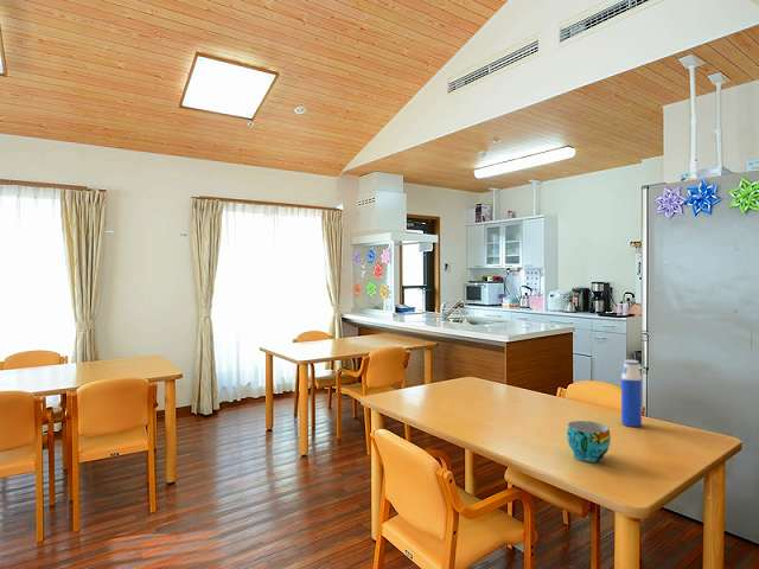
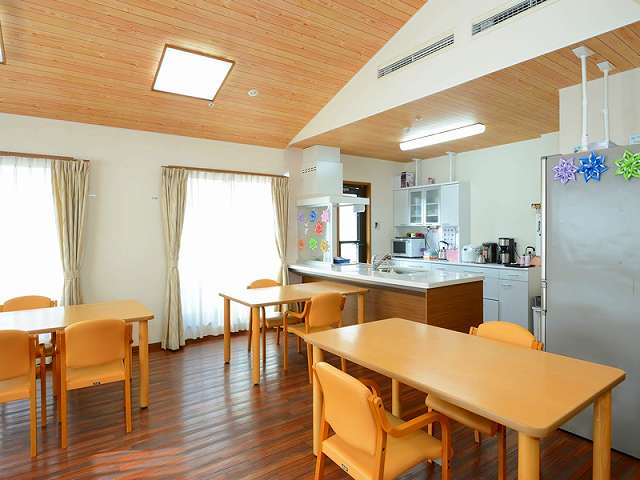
- cup (586, 441)
- water bottle (631, 392)
